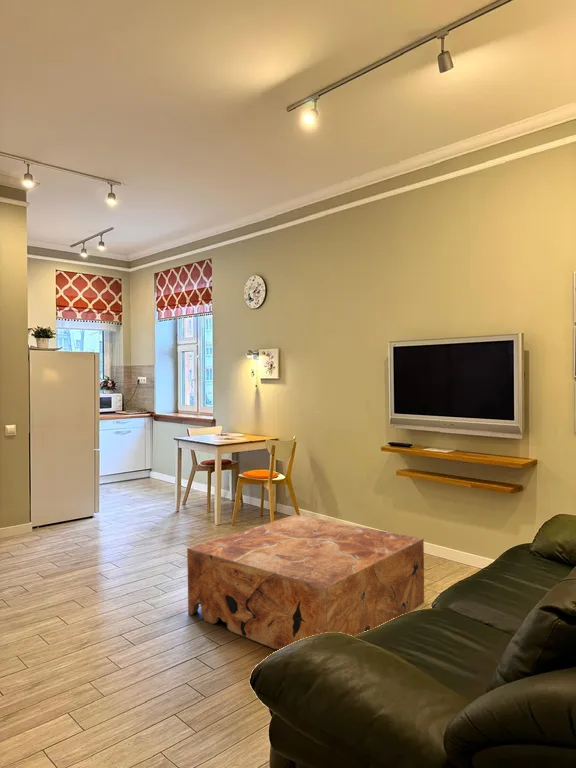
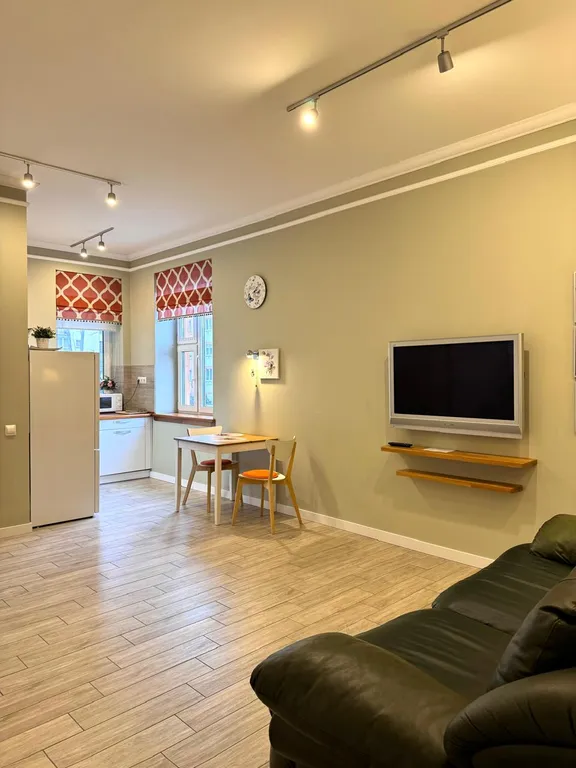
- coffee table (308, 575)
